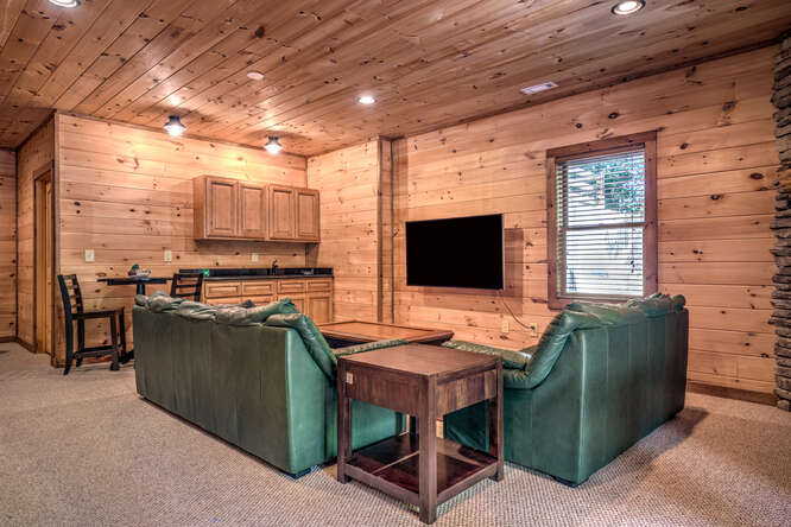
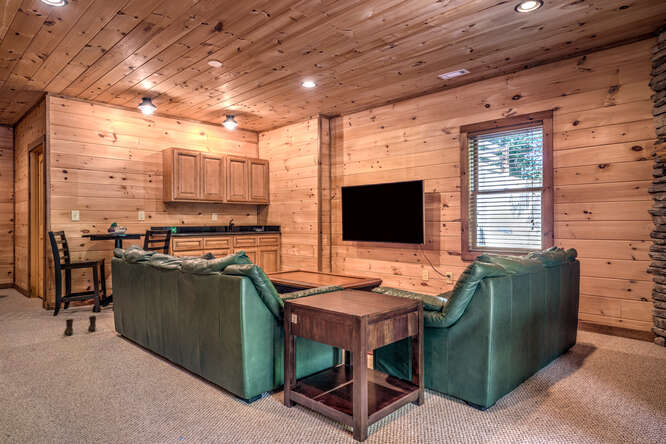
+ boots (72, 324)
